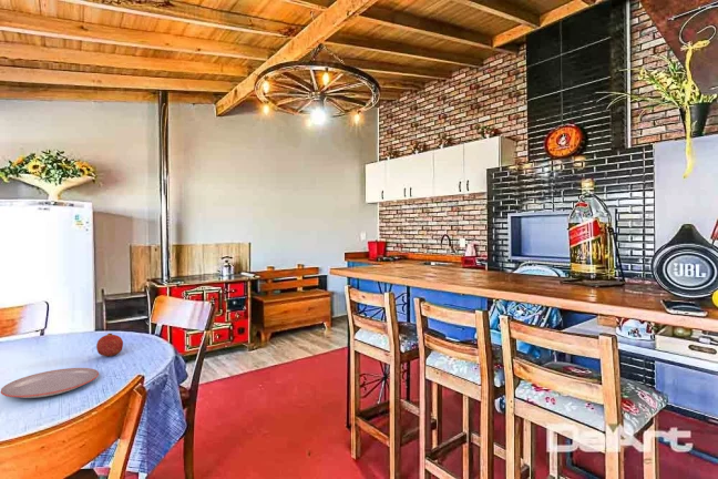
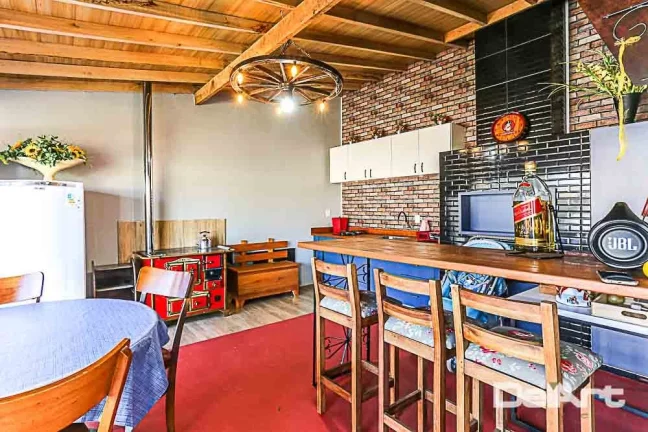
- plate (52, 384)
- fruit (110, 344)
